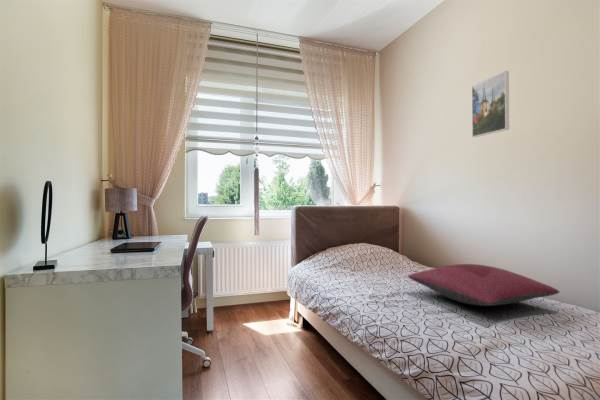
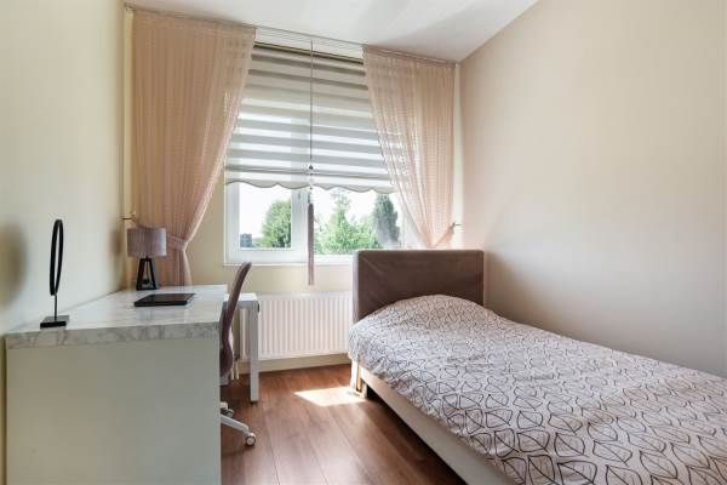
- pillow (476, 282)
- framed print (489, 106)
